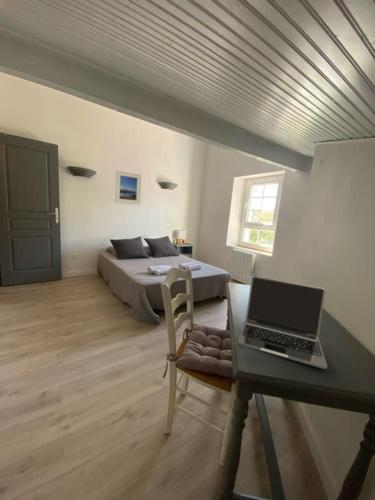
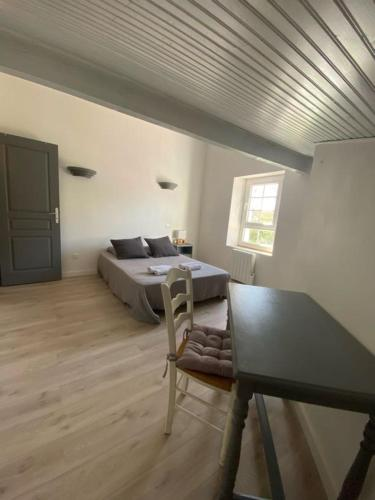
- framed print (128, 188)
- laptop (283, 315)
